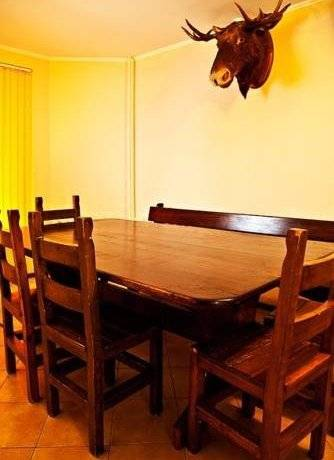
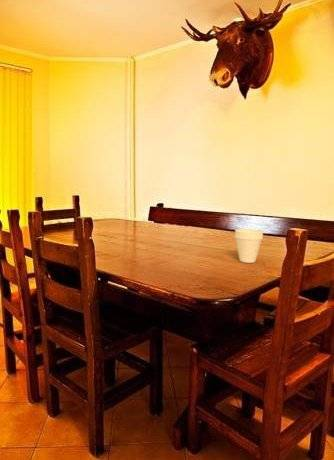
+ cup (248, 246)
